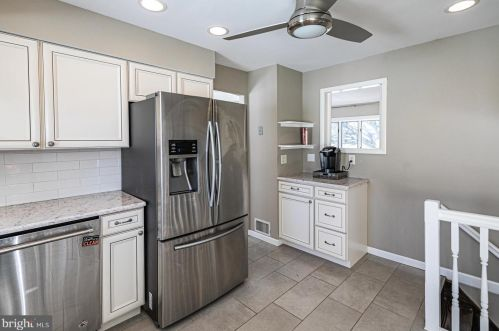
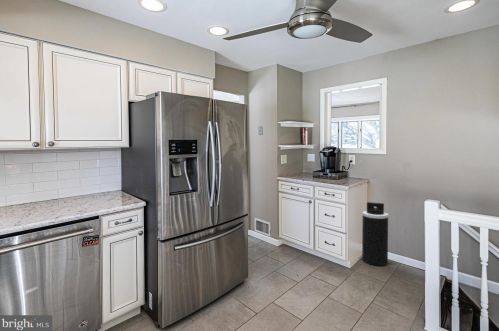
+ trash can (375, 232)
